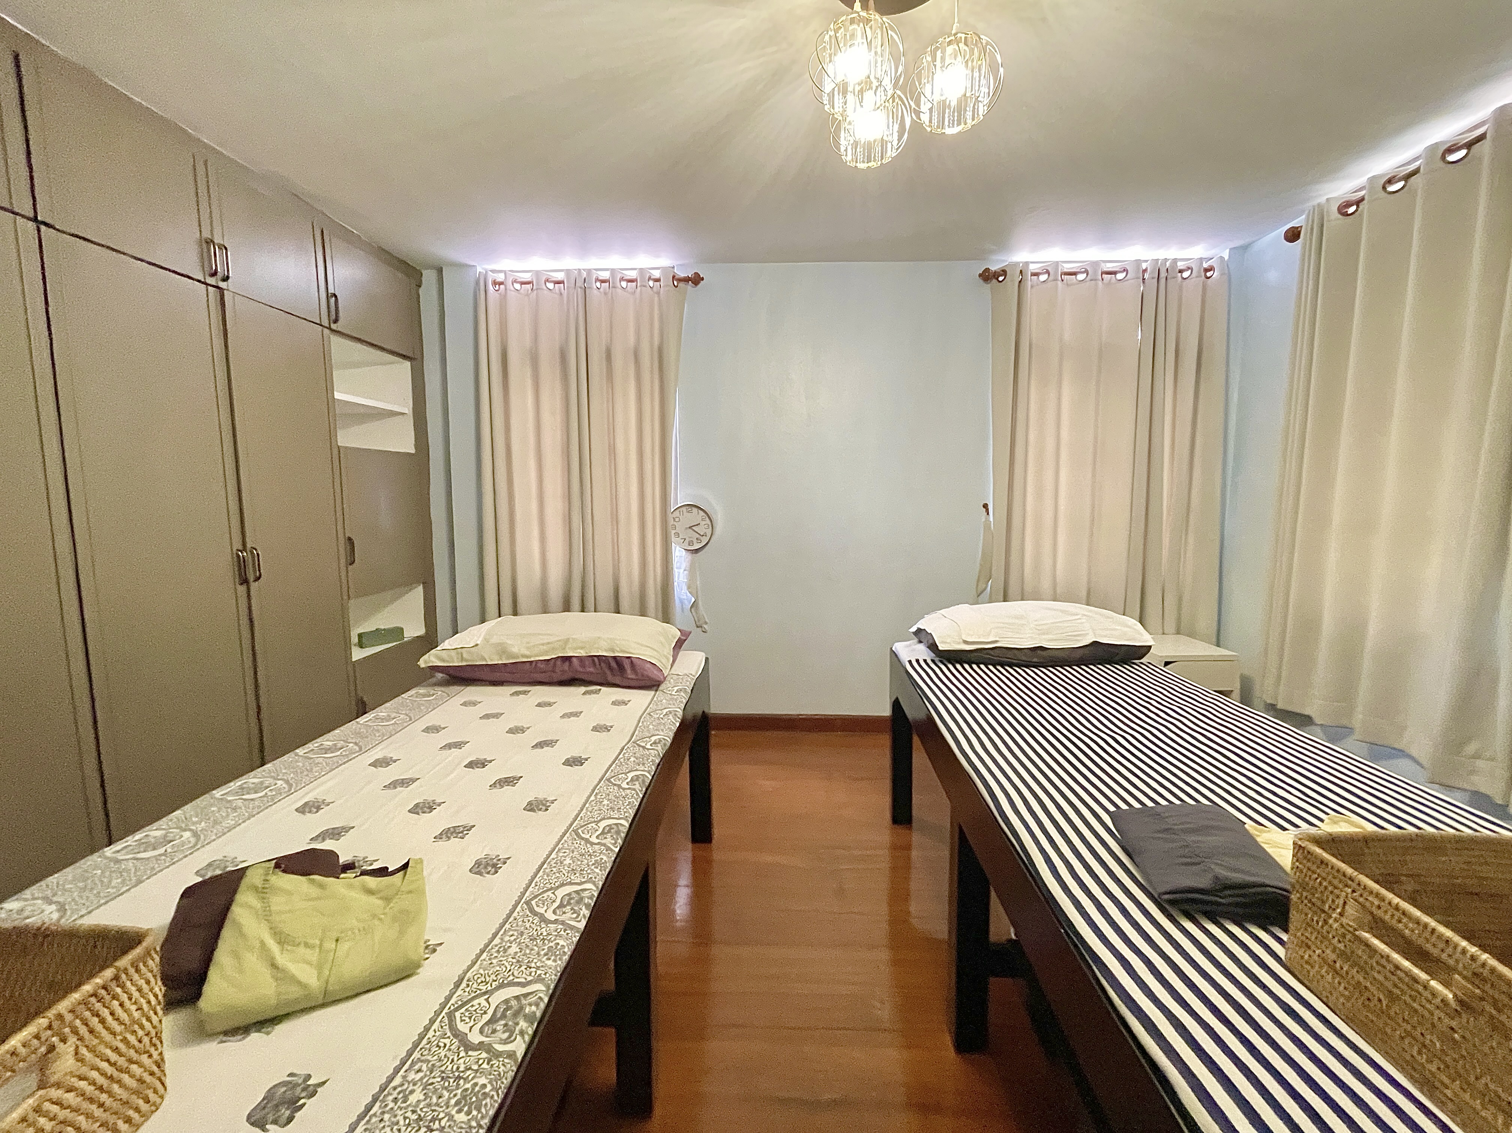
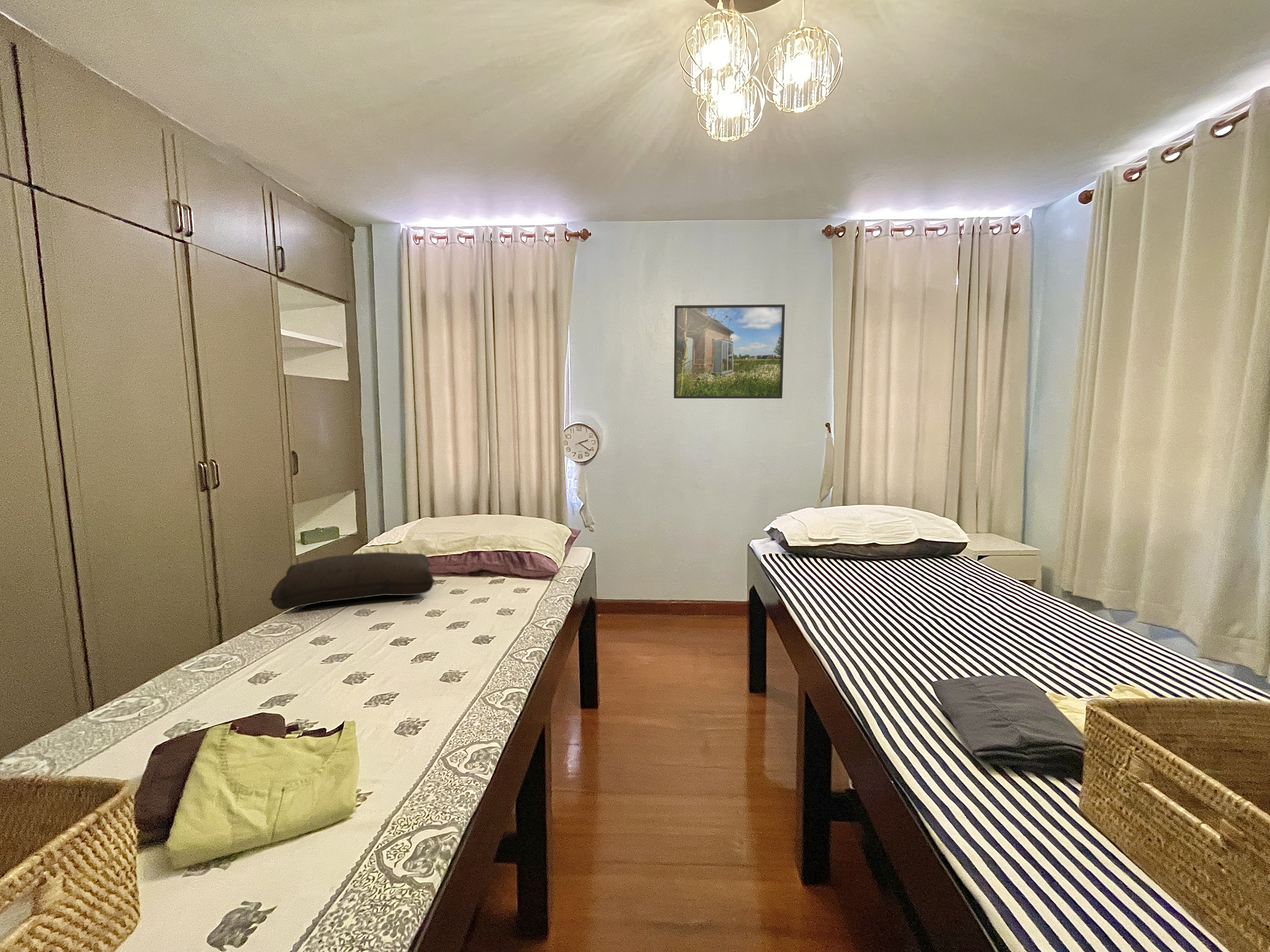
+ cushion (359, 576)
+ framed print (729, 352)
